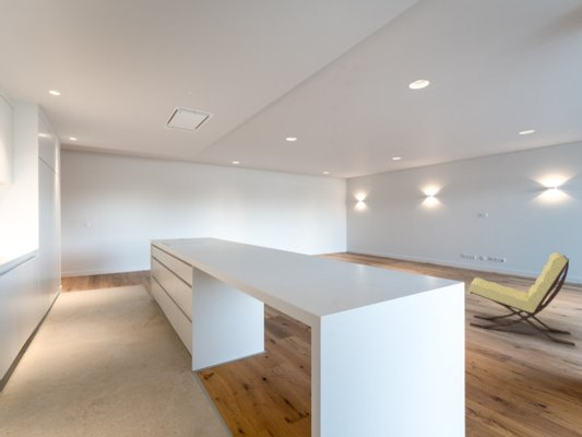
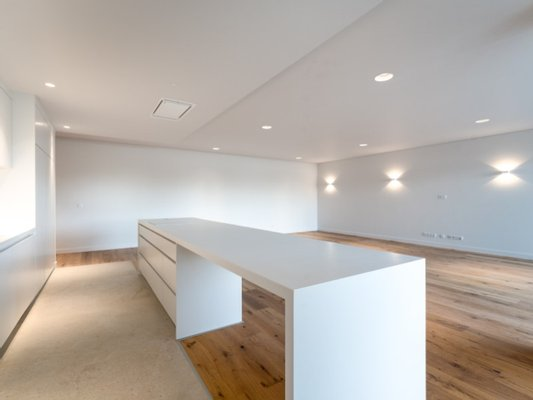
- lounge chair (516, 291)
